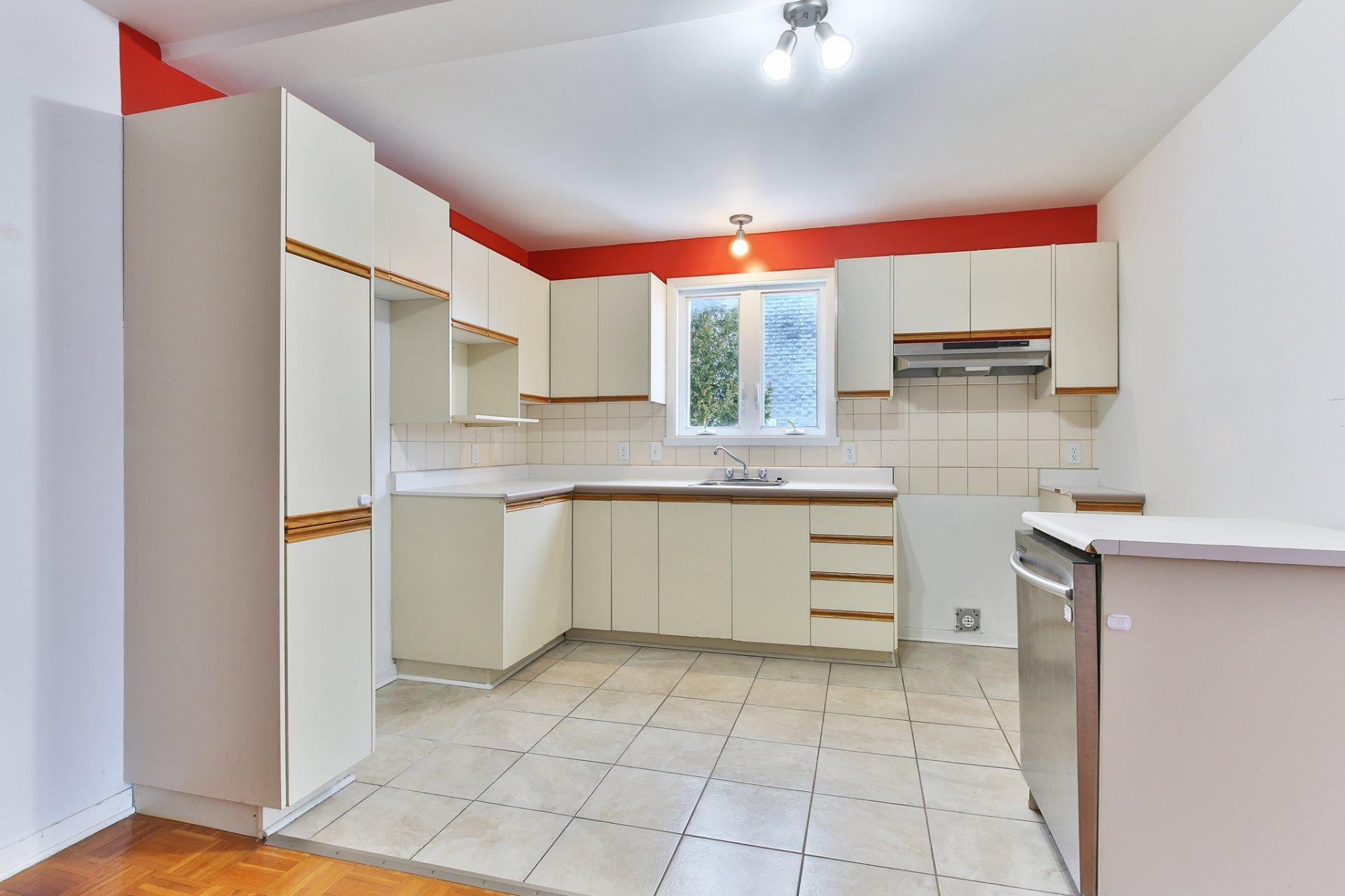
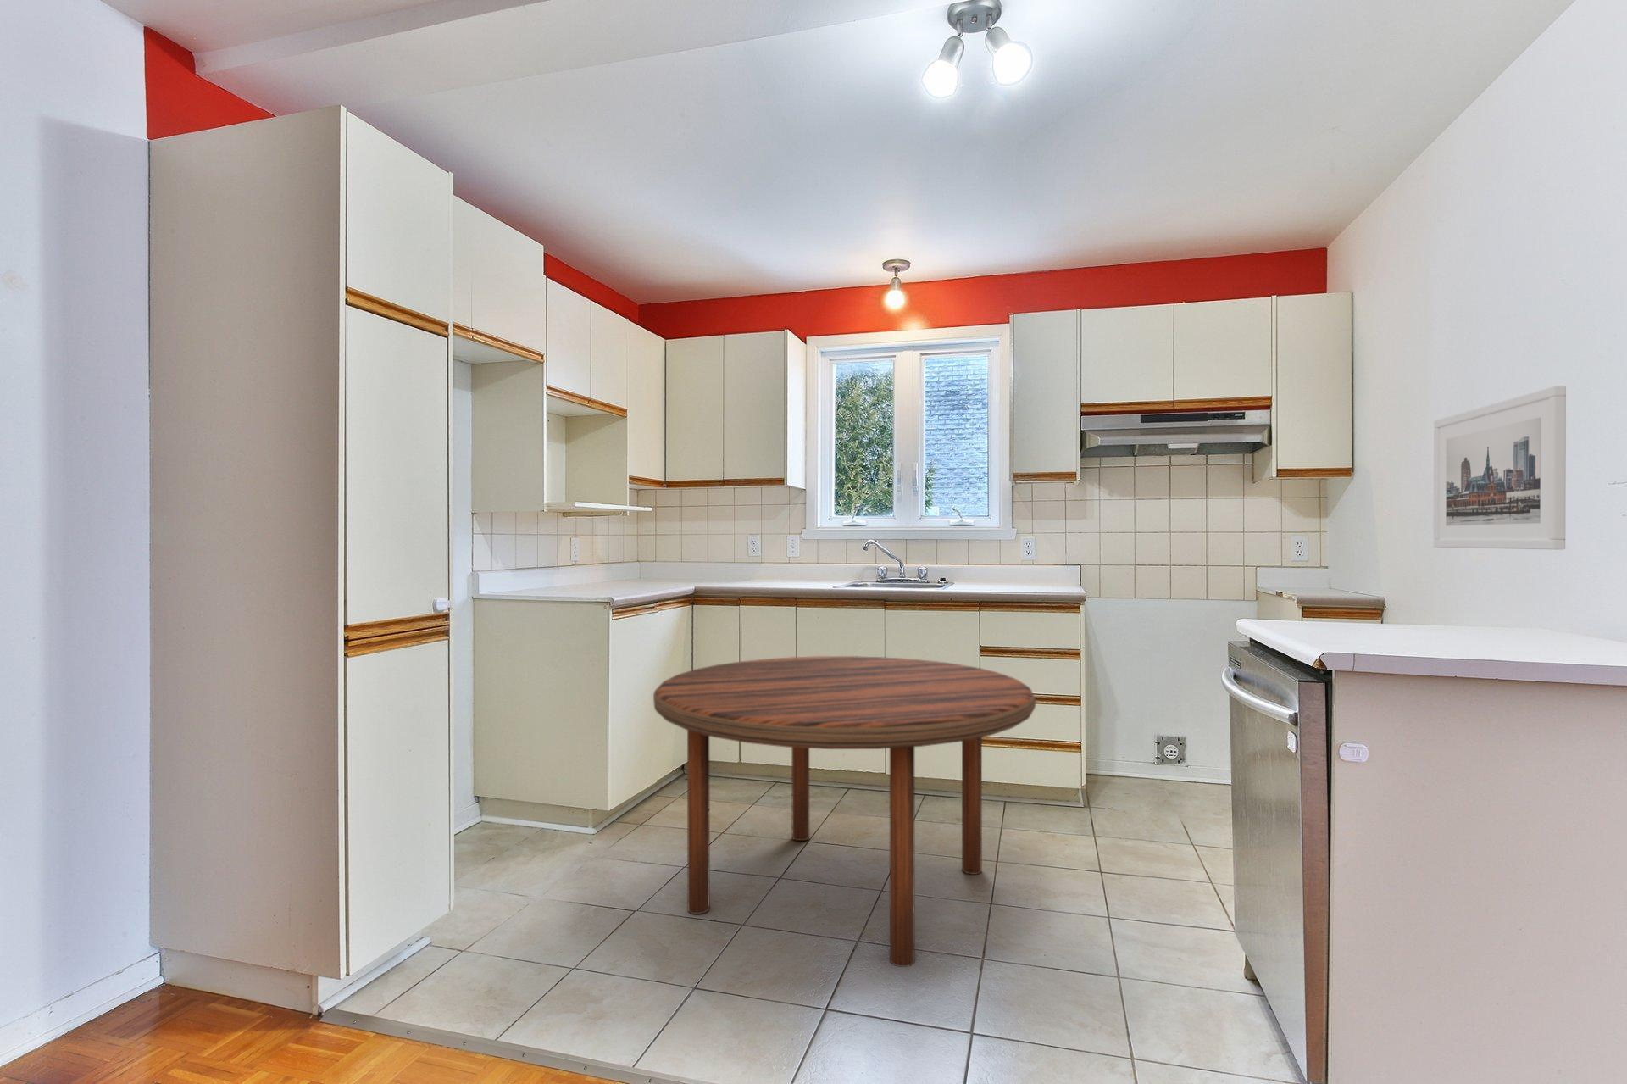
+ dining table (808, 785)
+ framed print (1490, 477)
